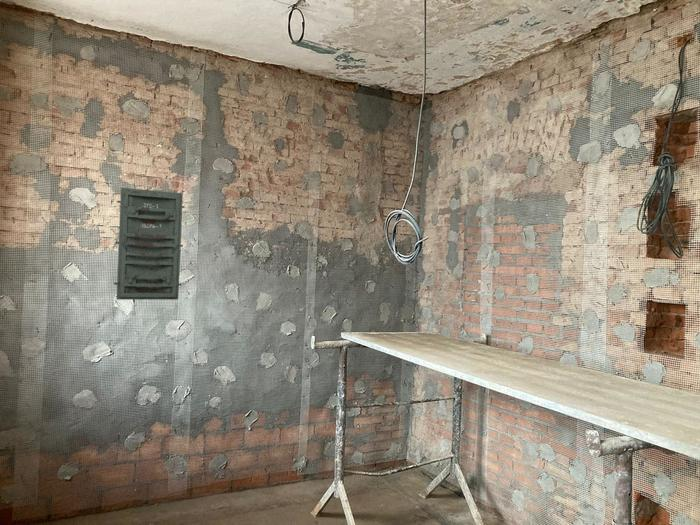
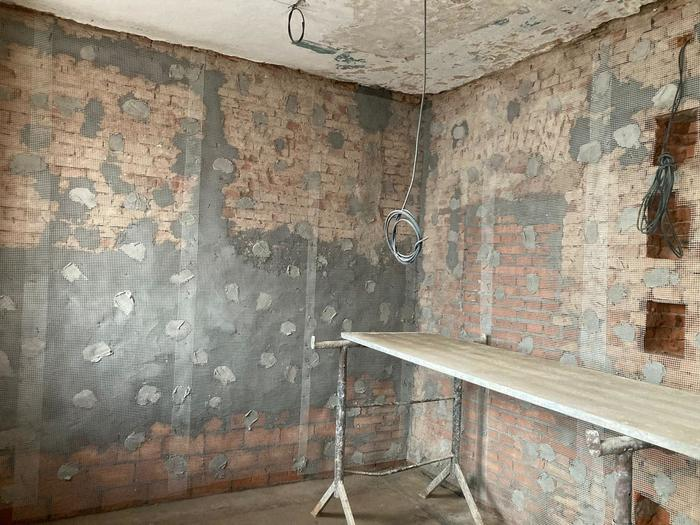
- door (150, 245)
